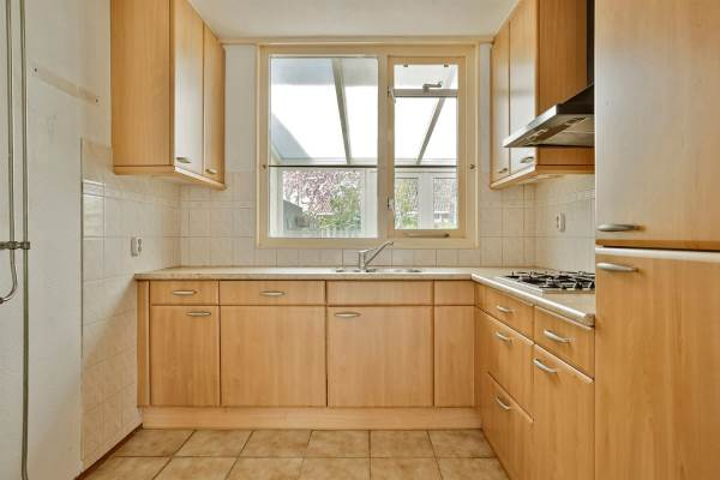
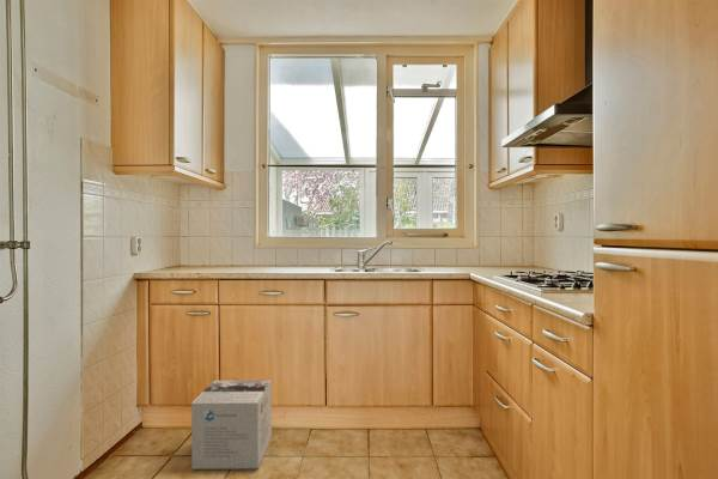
+ cardboard box (233, 420)
